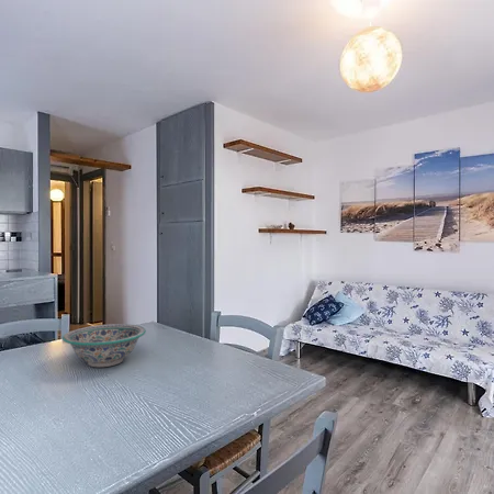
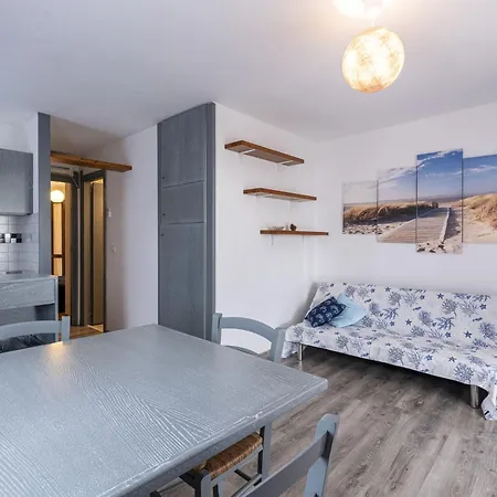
- decorative bowl (105, 347)
